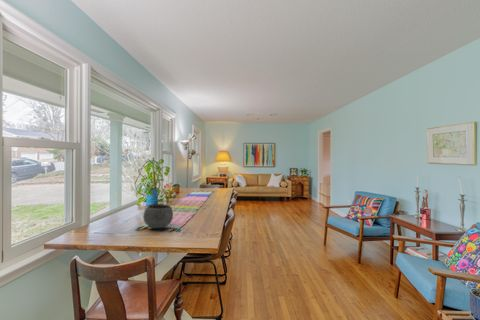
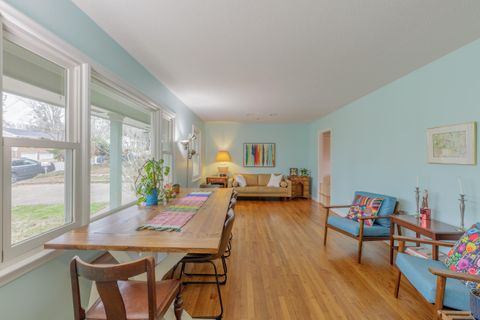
- bowl (158, 216)
